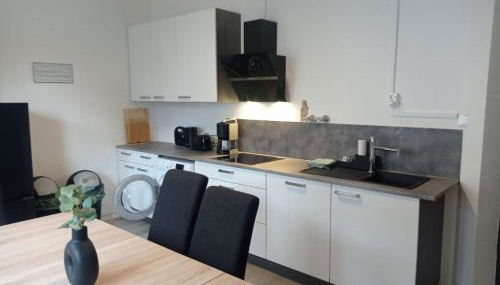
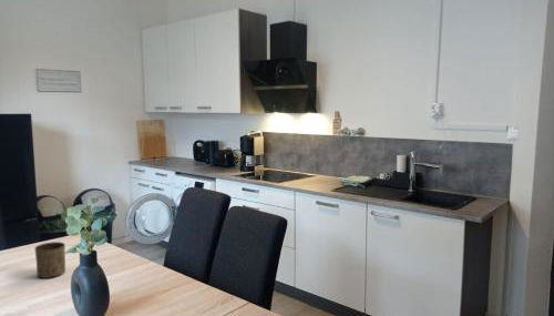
+ cup (50, 259)
